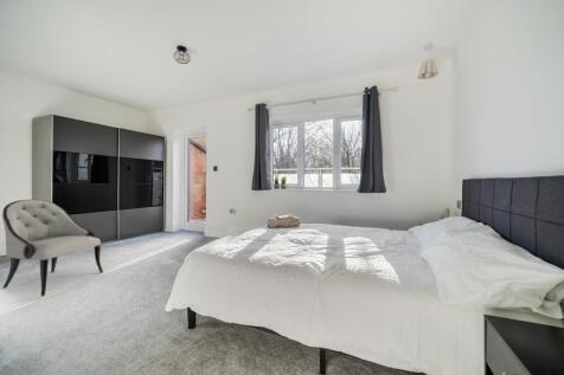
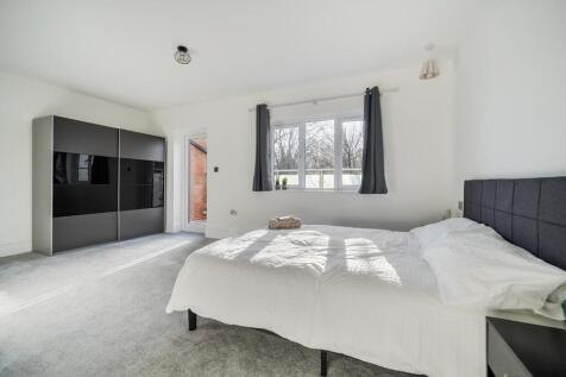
- armchair (51, 240)
